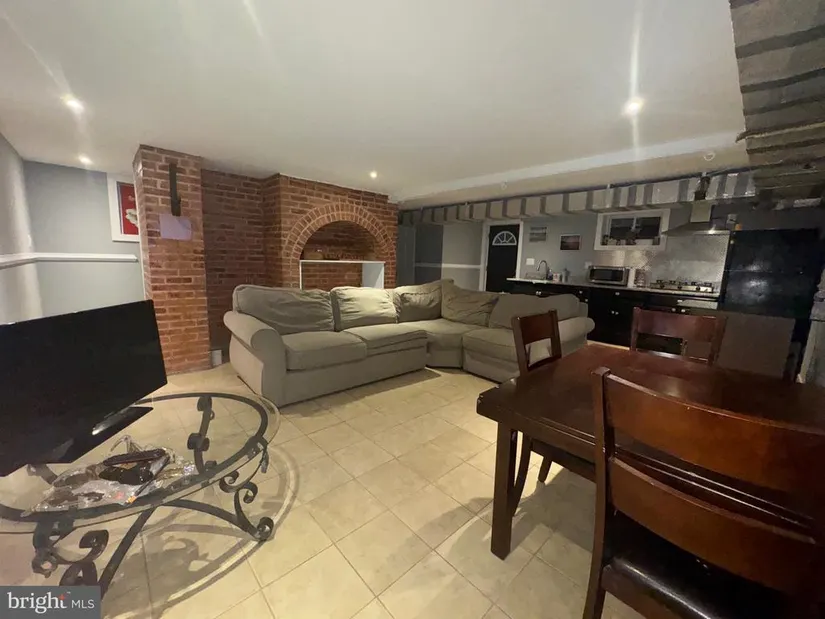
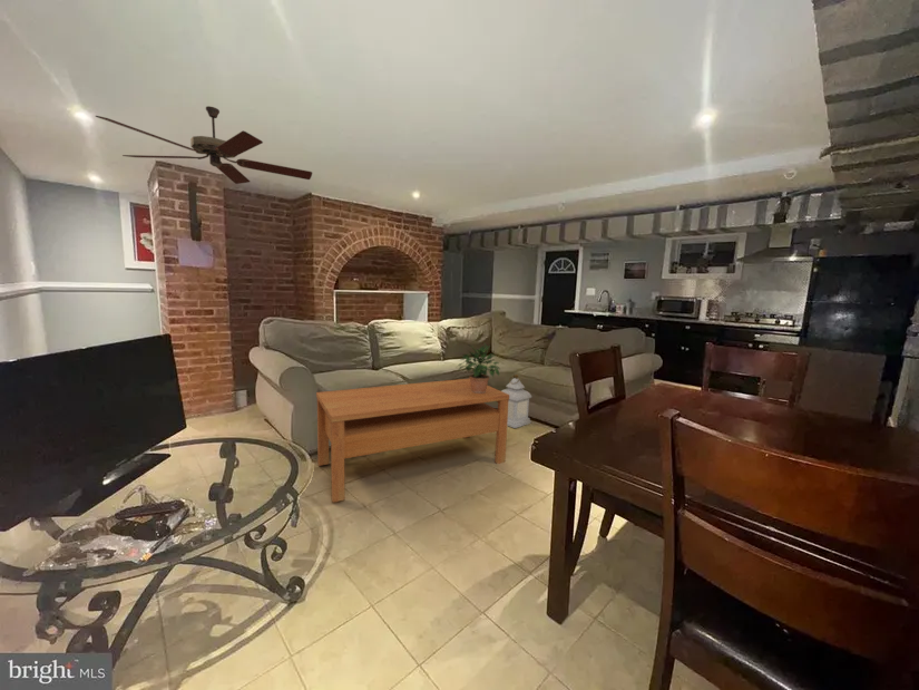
+ potted plant (477, 368)
+ coffee table (414, 428)
+ lantern (515, 398)
+ ceiling fan (221, 139)
